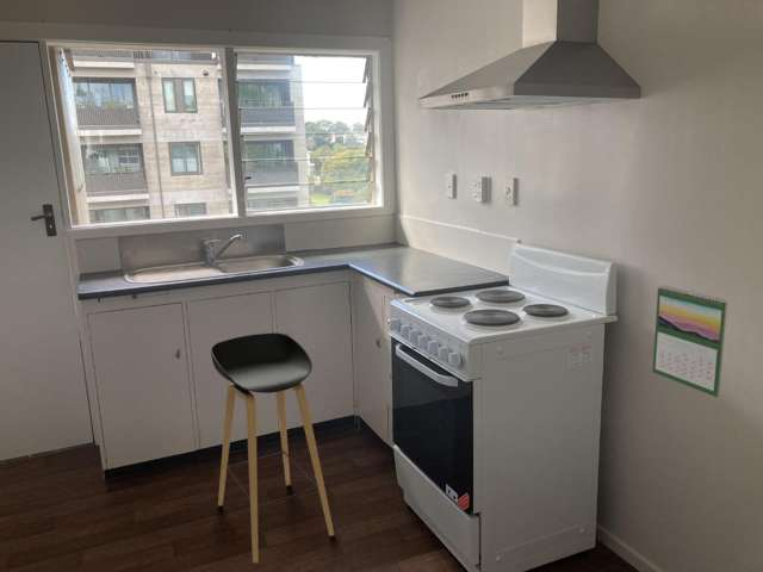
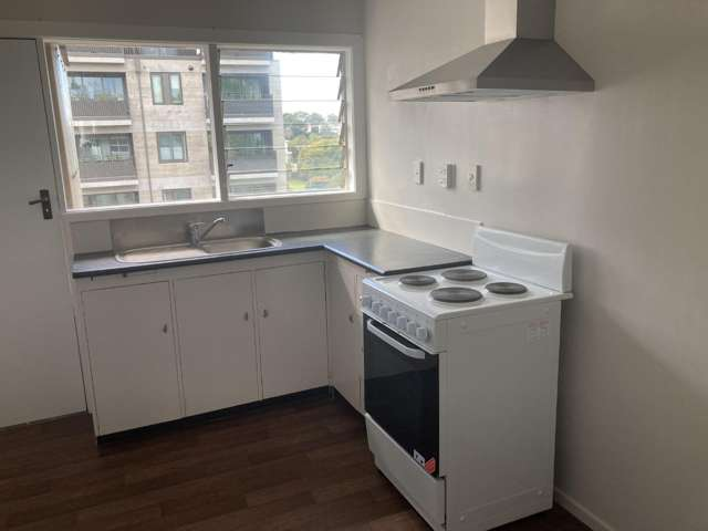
- calendar (687, 337)
- stool (255, 435)
